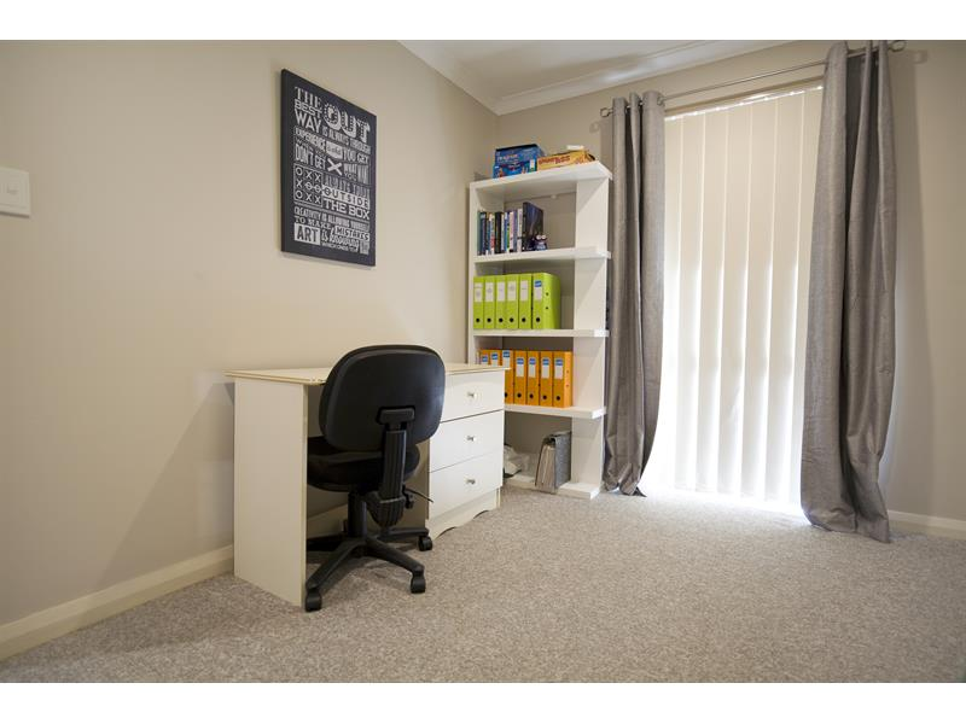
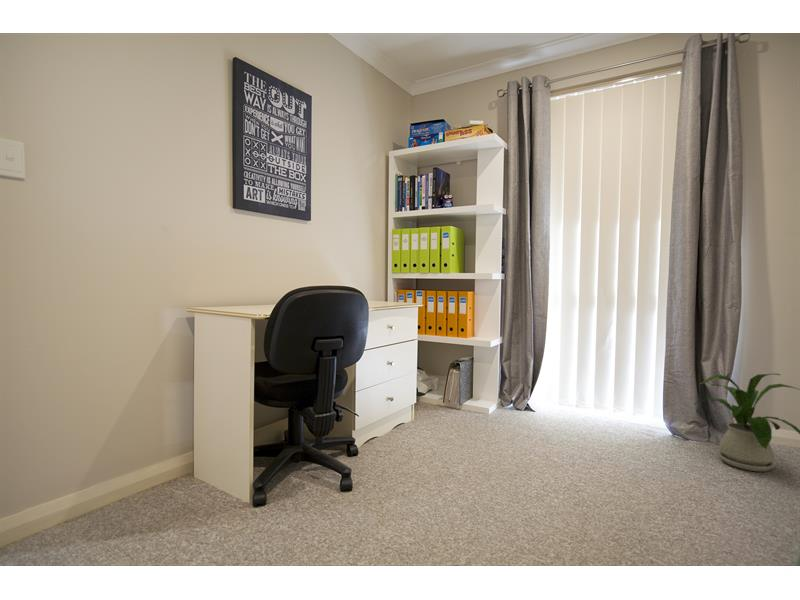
+ house plant (747, 413)
